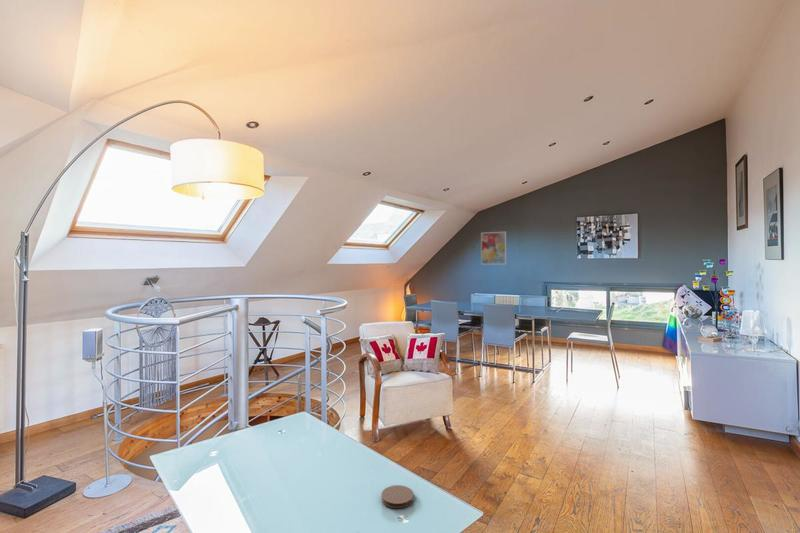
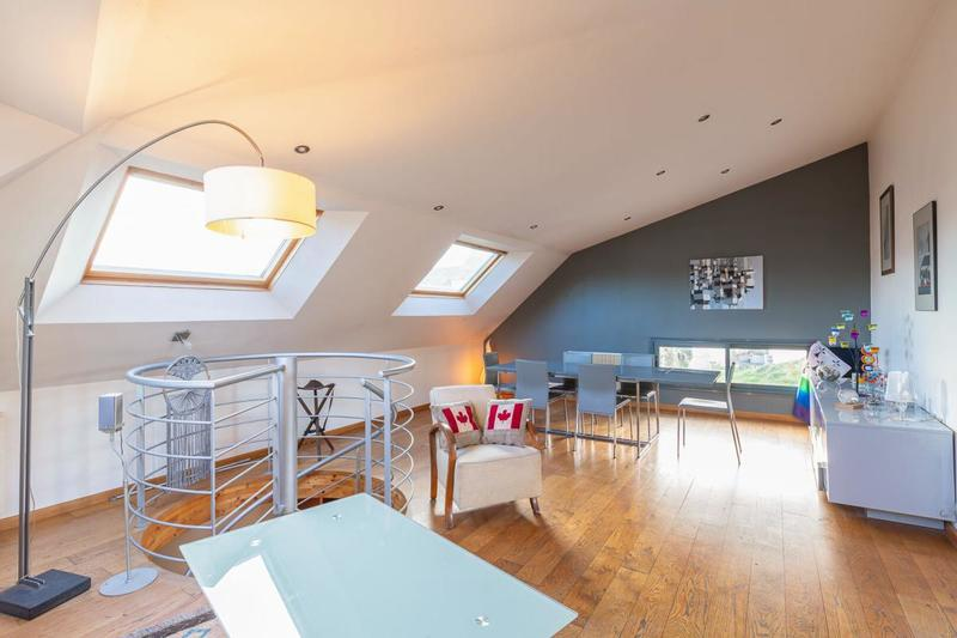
- coaster (397, 496)
- wall art (493, 248)
